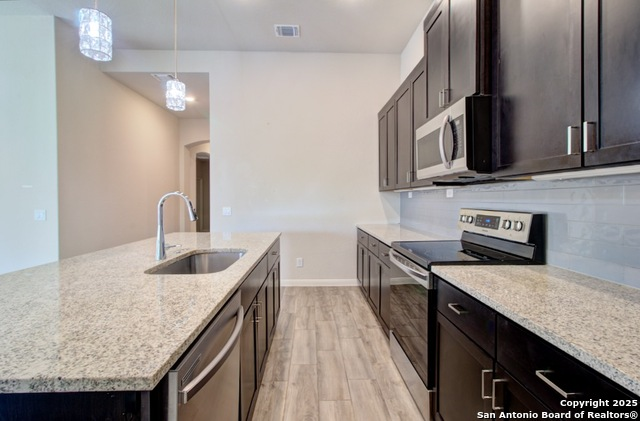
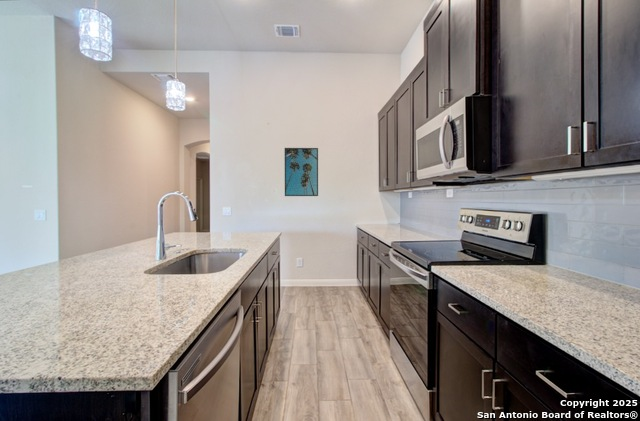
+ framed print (301, 172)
